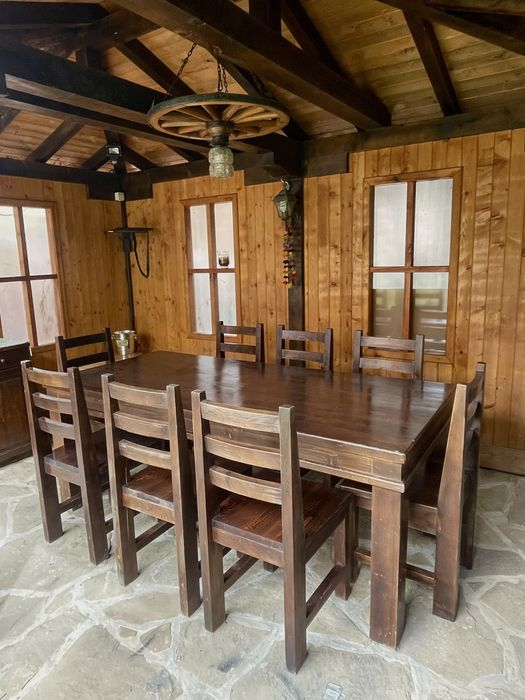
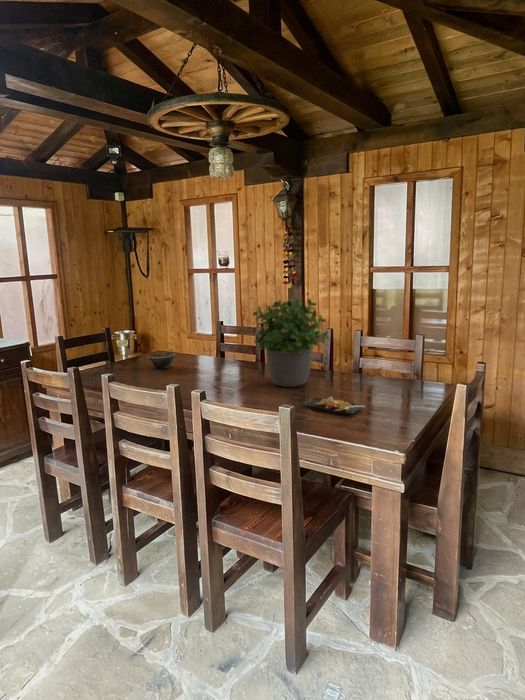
+ potted plant (290, 340)
+ bowl (162, 361)
+ plate (332, 403)
